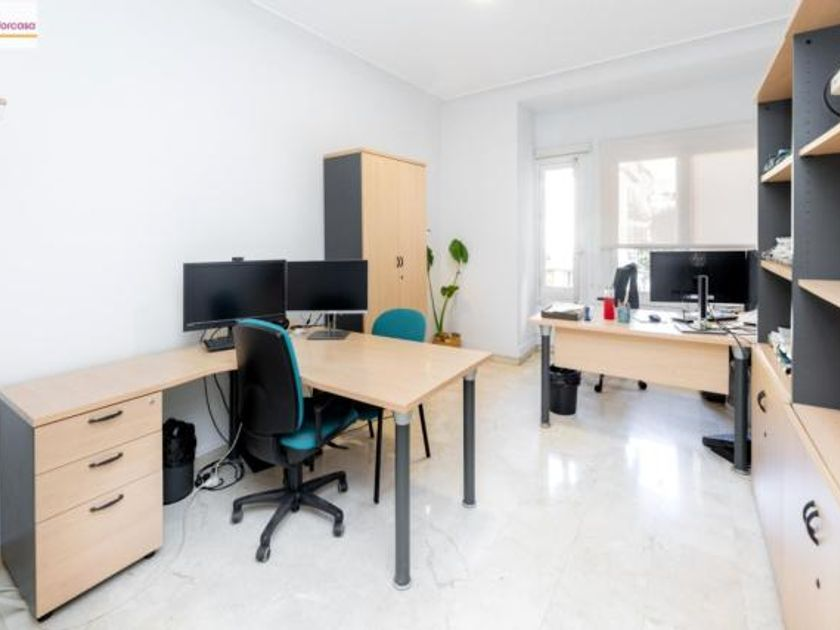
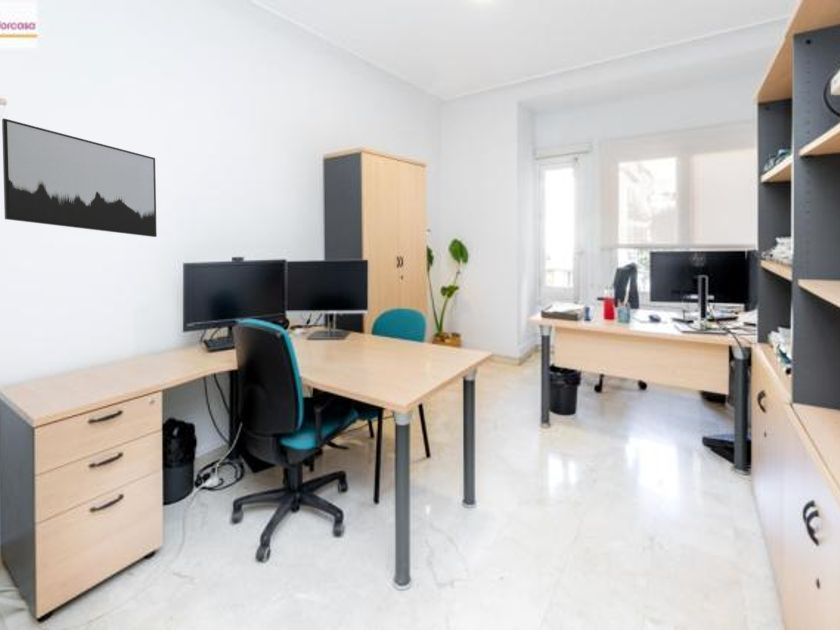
+ wall art (88, 185)
